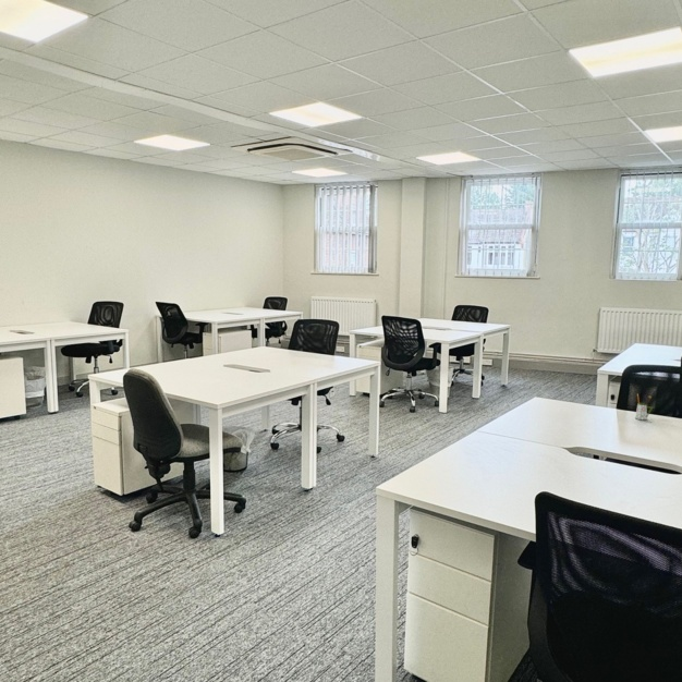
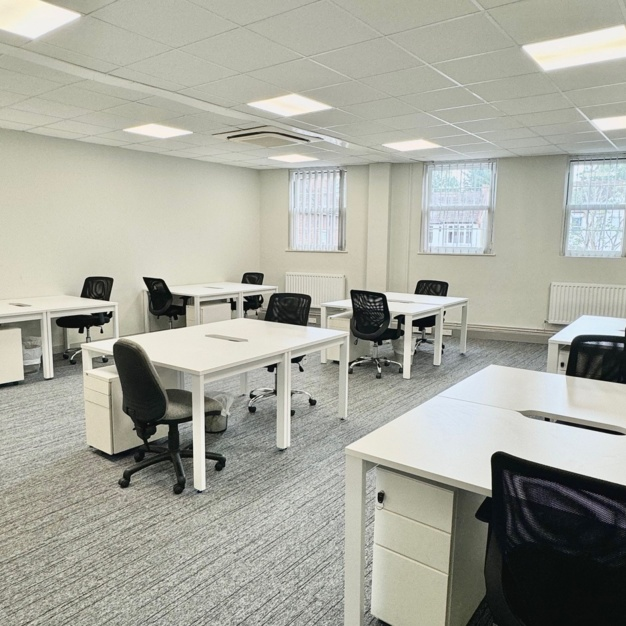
- pen holder (644, 406)
